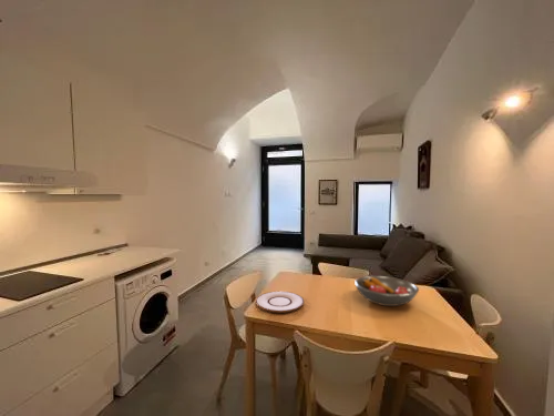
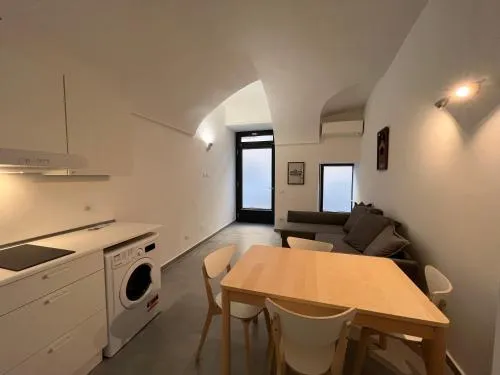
- fruit bowl (384, 290)
- plate (279, 301)
